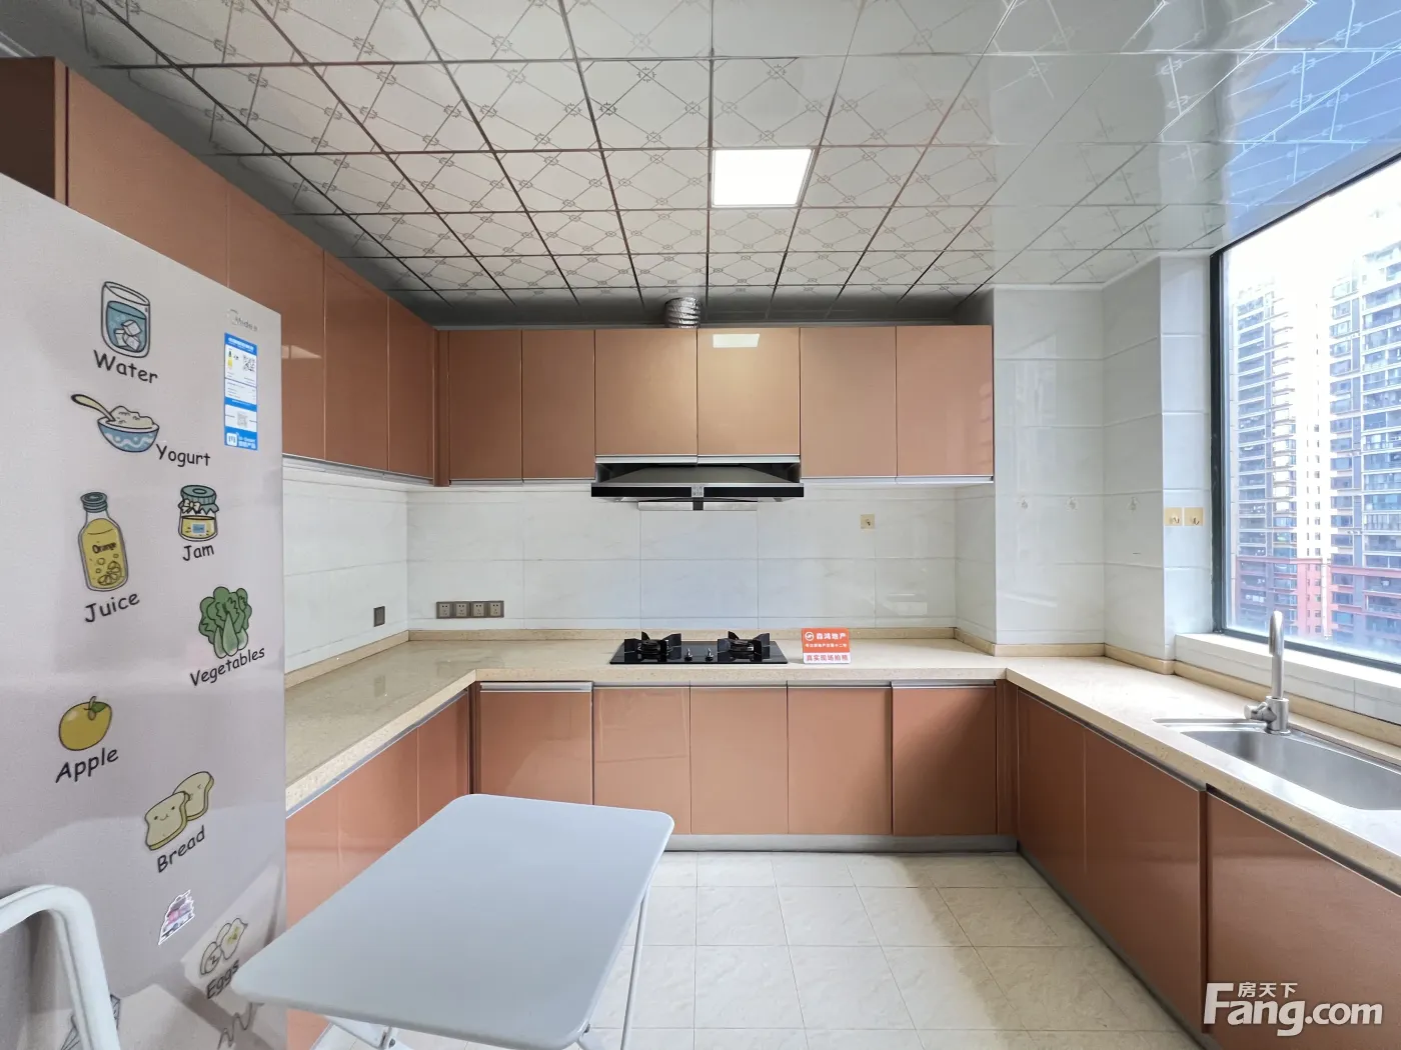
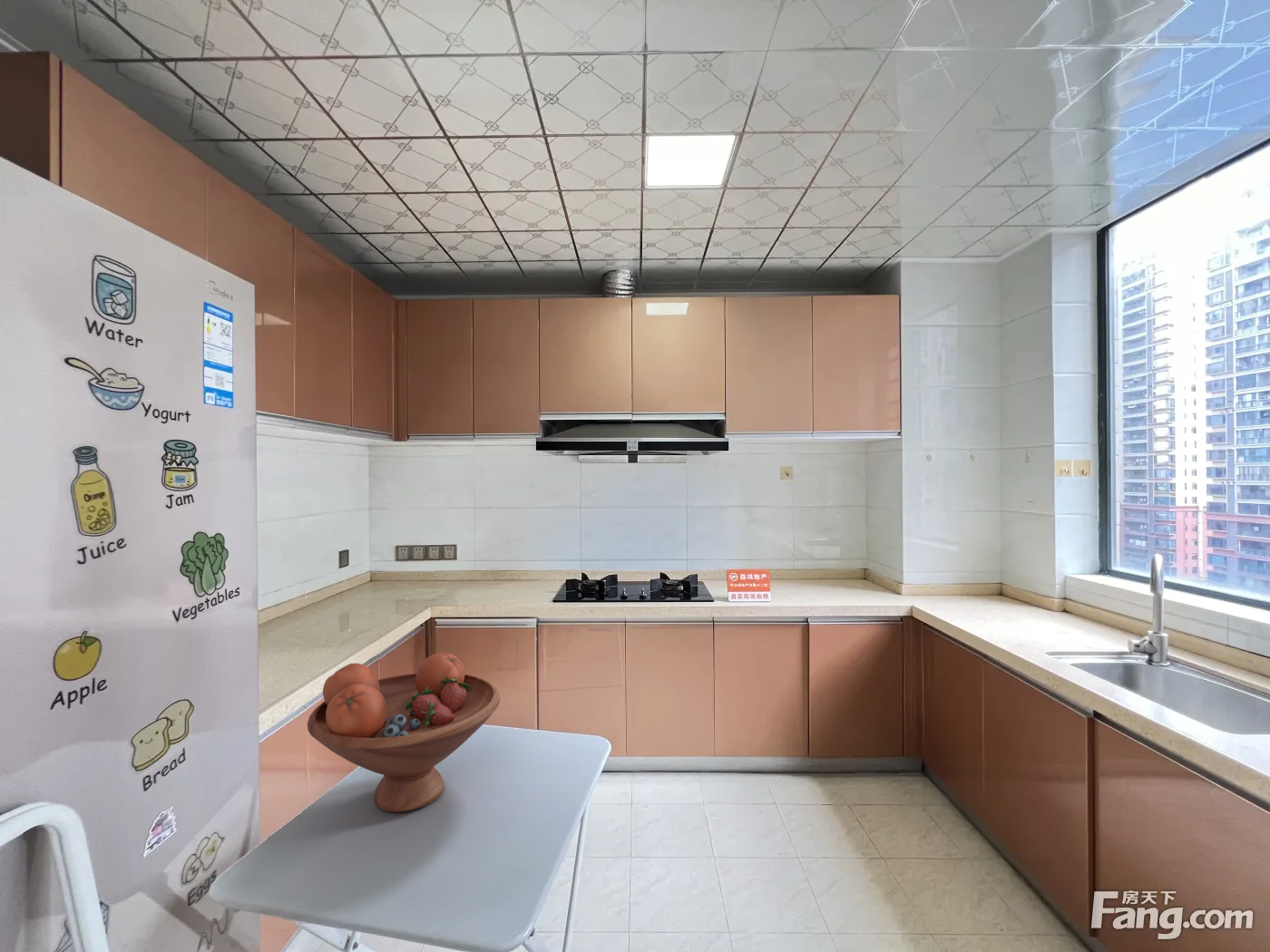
+ fruit bowl (408, 730)
